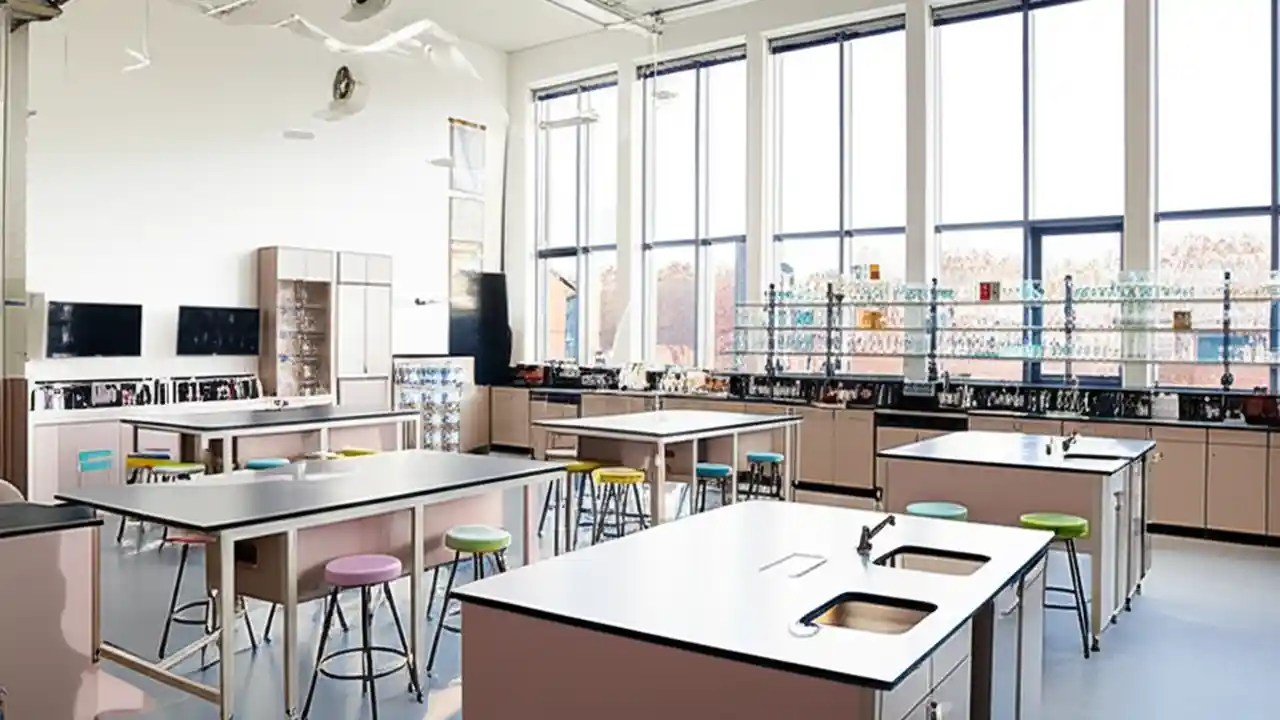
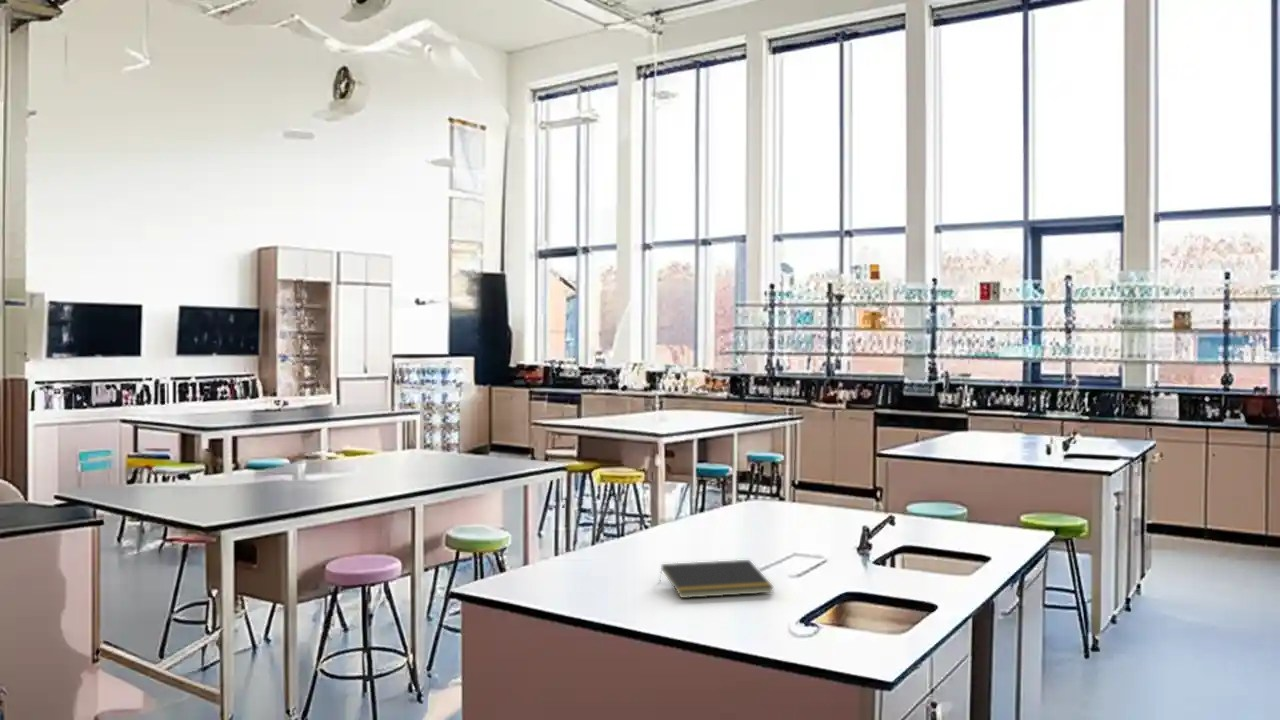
+ notepad (716, 578)
